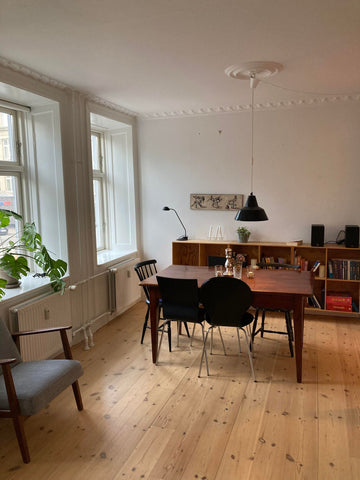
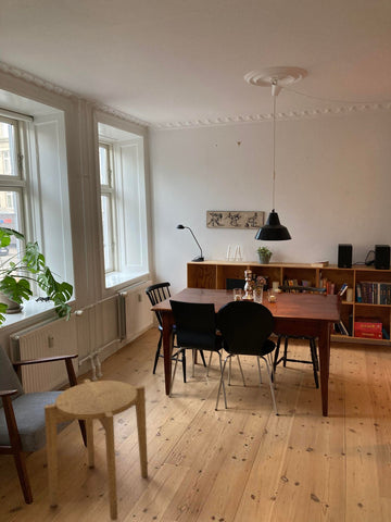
+ side table (92, 443)
